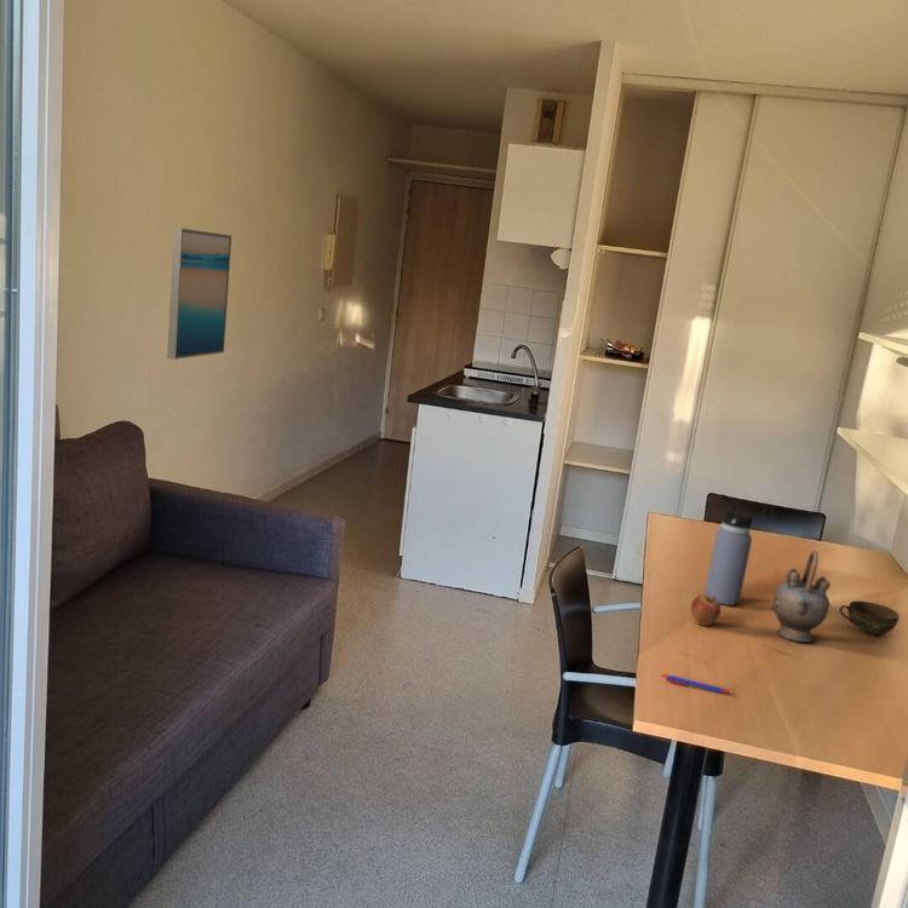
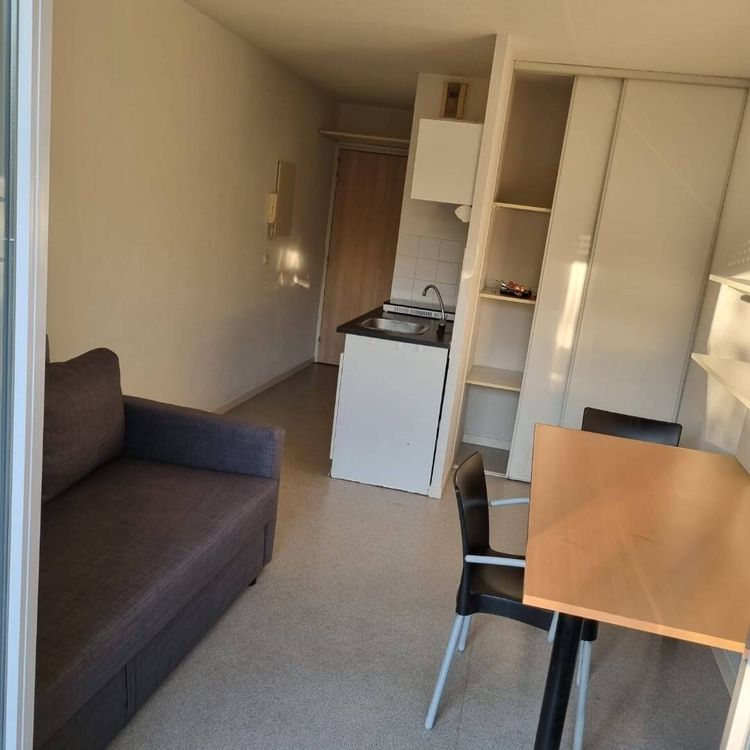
- water bottle (729, 550)
- fruit (706, 608)
- pen (696, 683)
- teapot (803, 596)
- wall art (200, 294)
- cup (866, 619)
